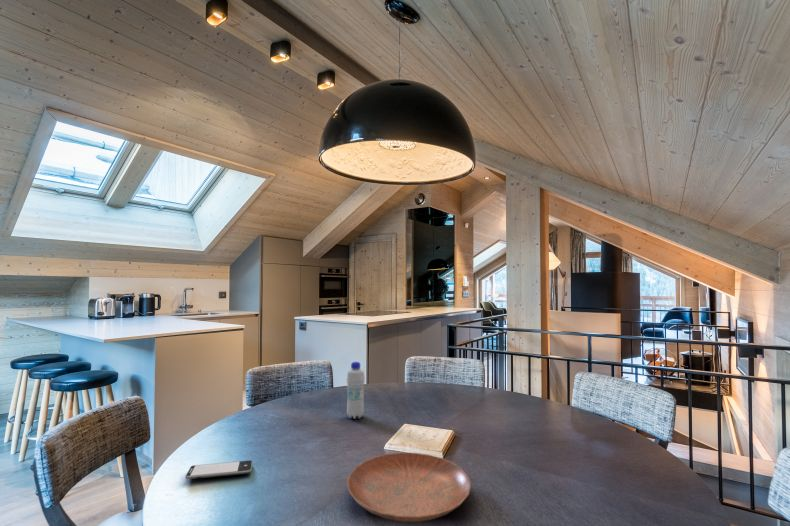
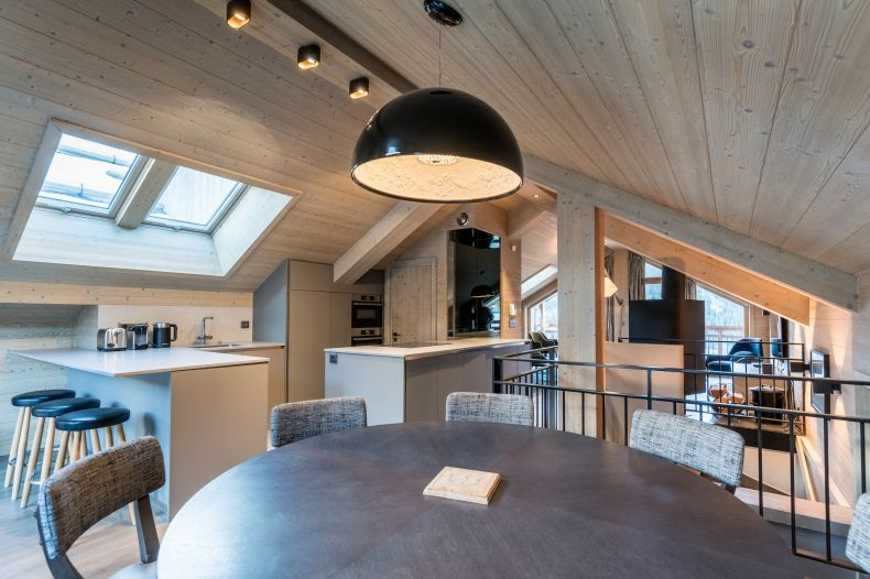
- bottle (355, 389)
- smartphone (220, 469)
- bowl (408, 487)
